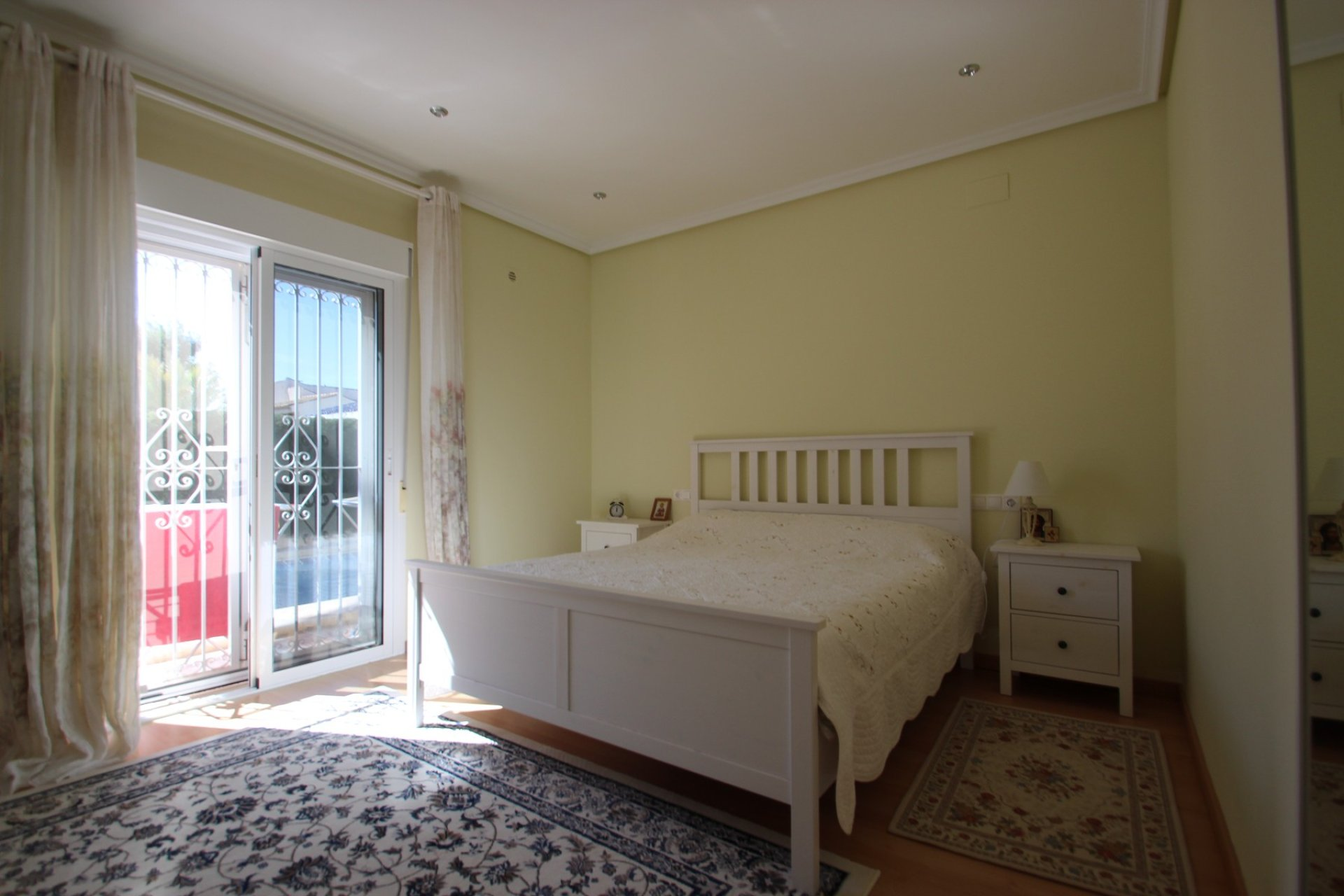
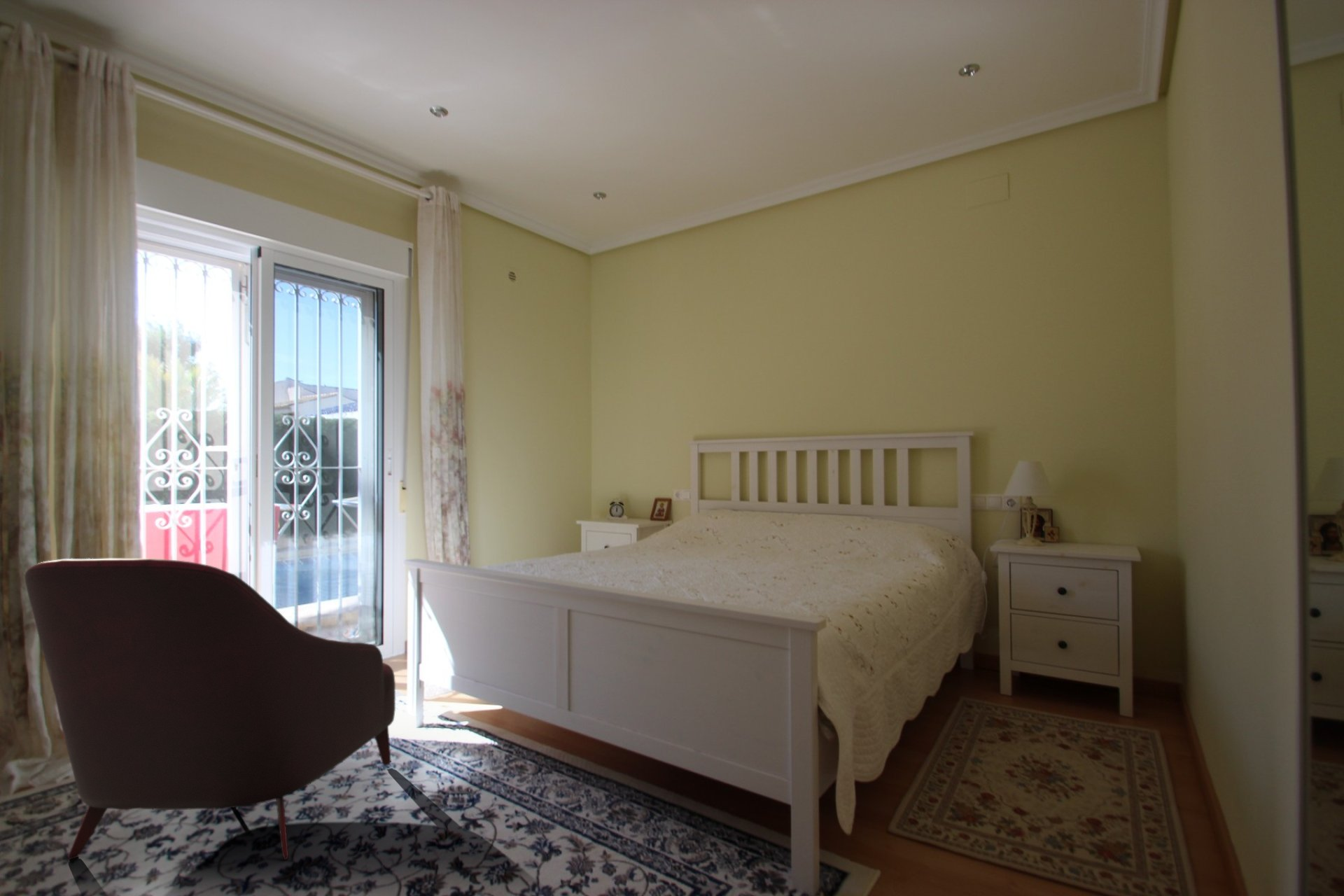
+ armchair (227, 678)
